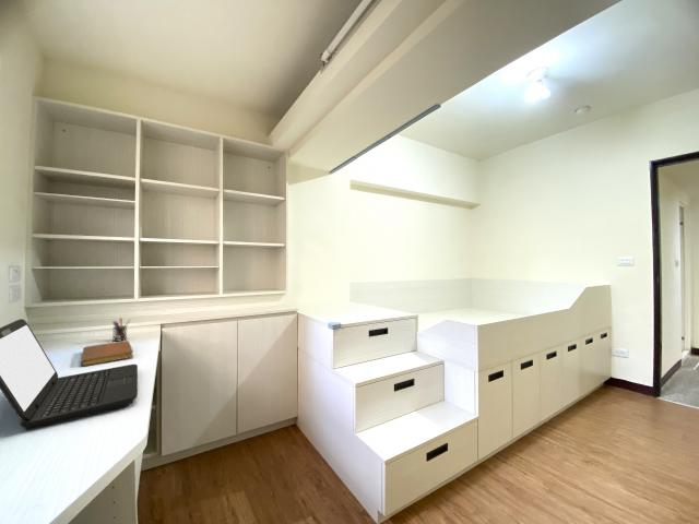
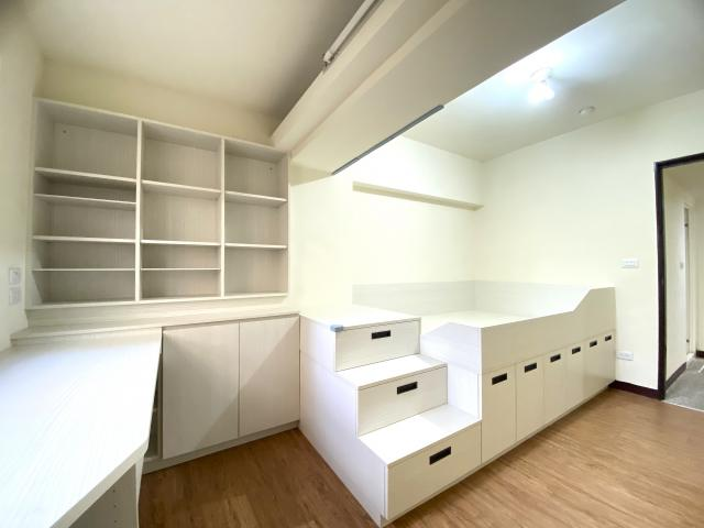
- pen holder (121, 327)
- laptop (79, 373)
- notebook (107, 352)
